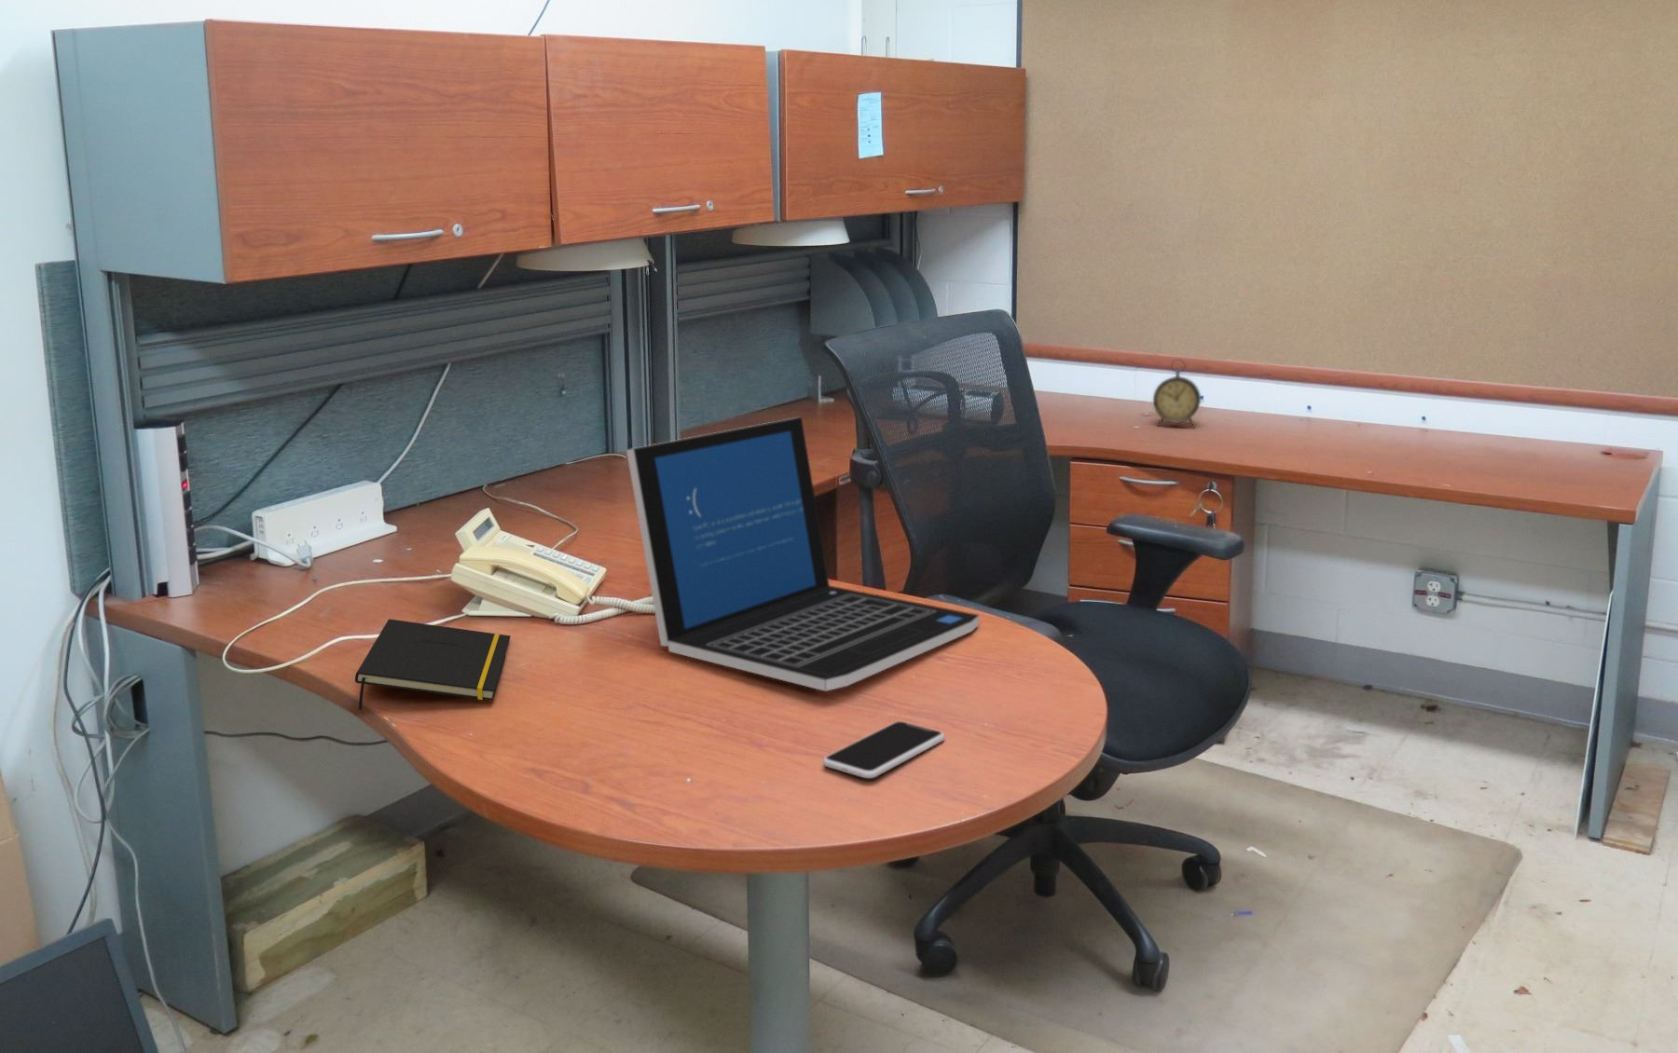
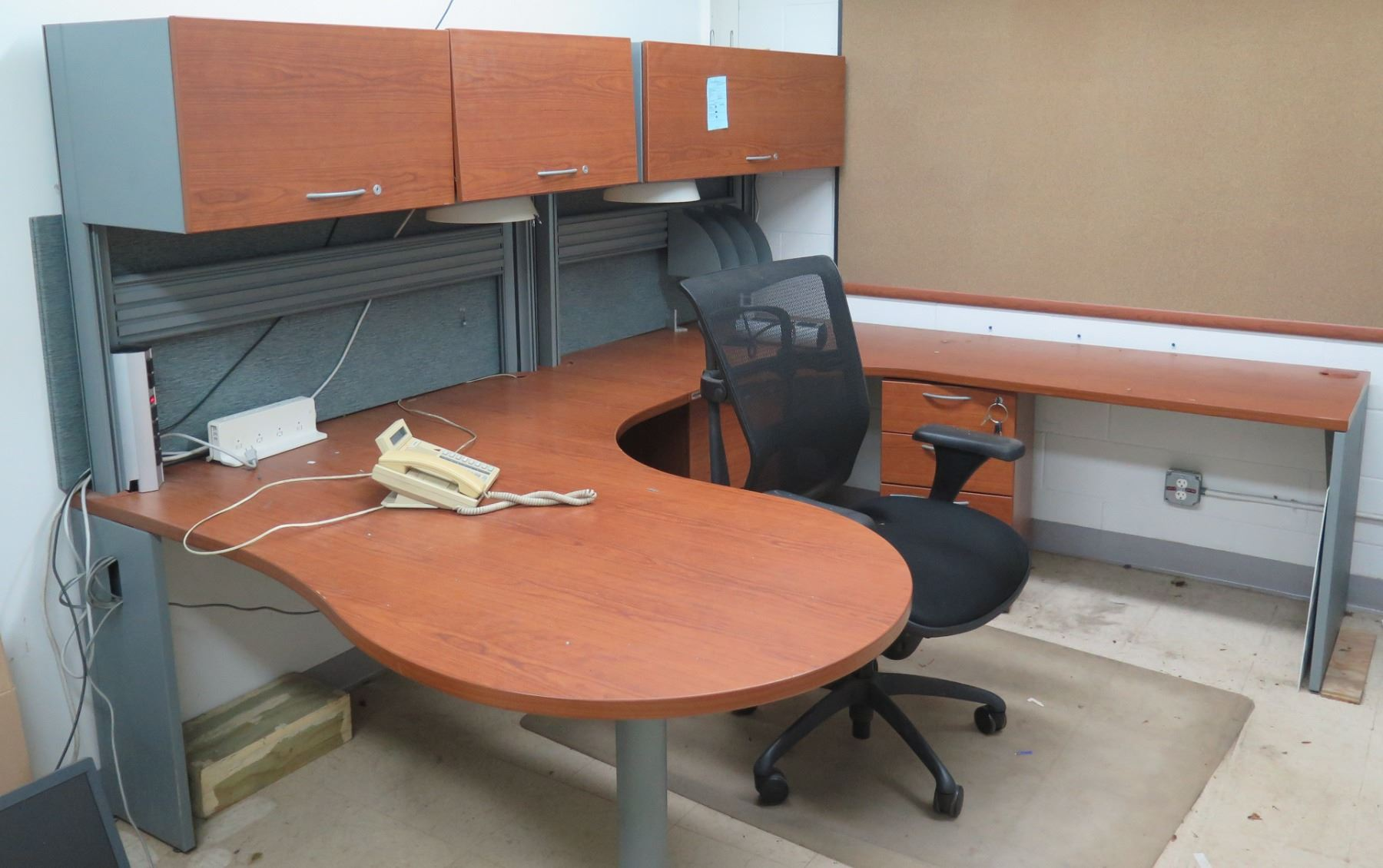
- notepad (437, 658)
- smartphone (884, 749)
- laptop (810, 541)
- alarm clock (1177, 392)
